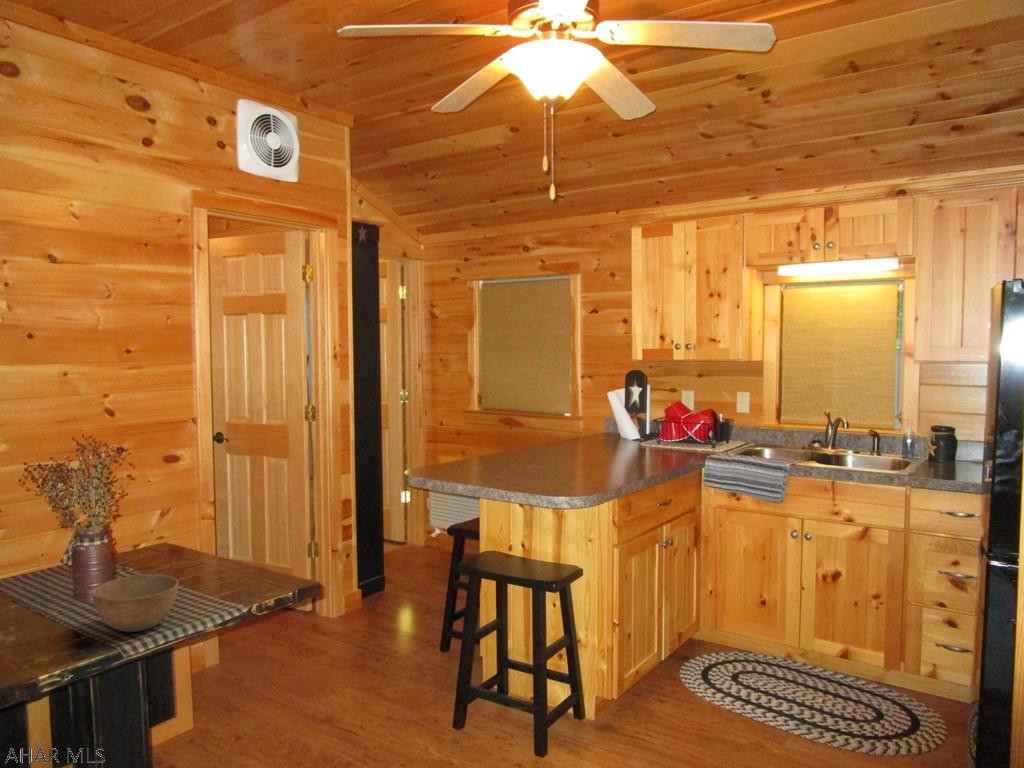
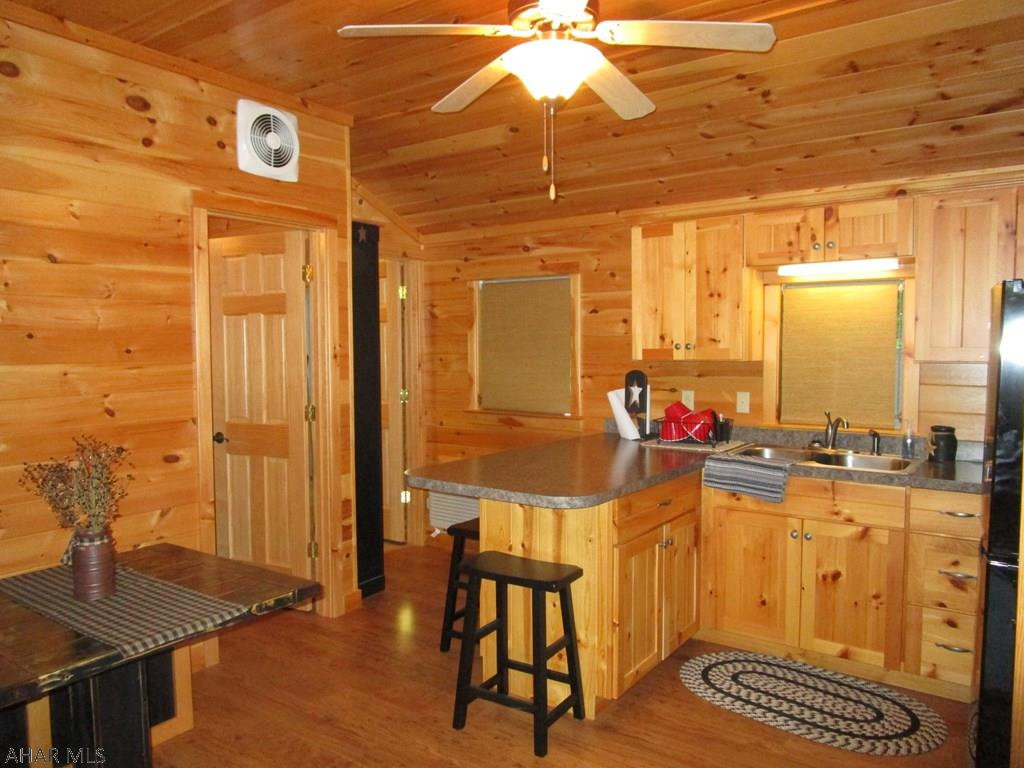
- bowl (136, 606)
